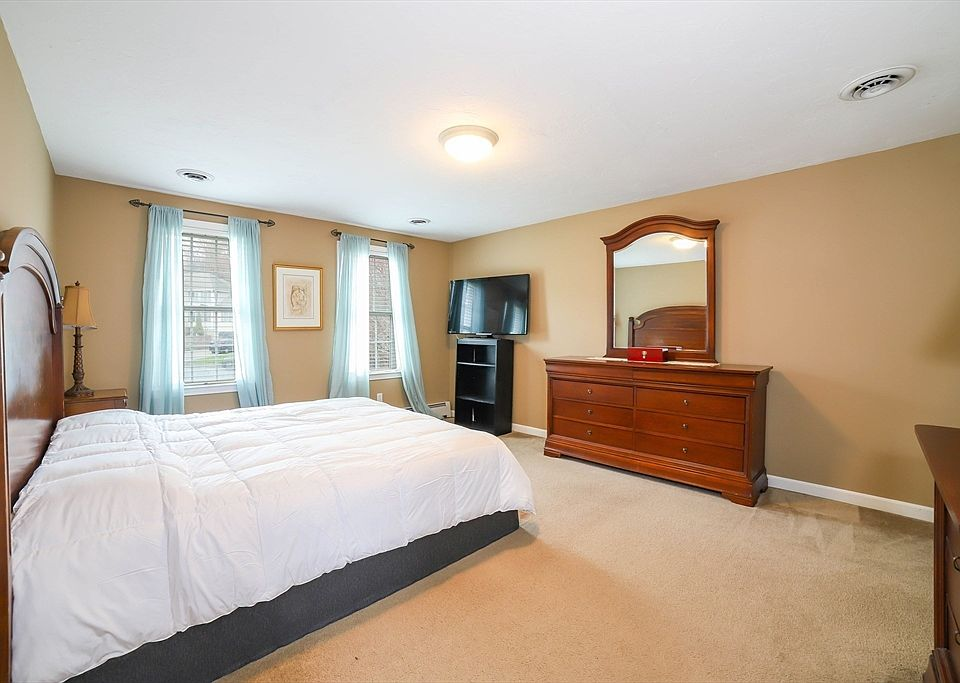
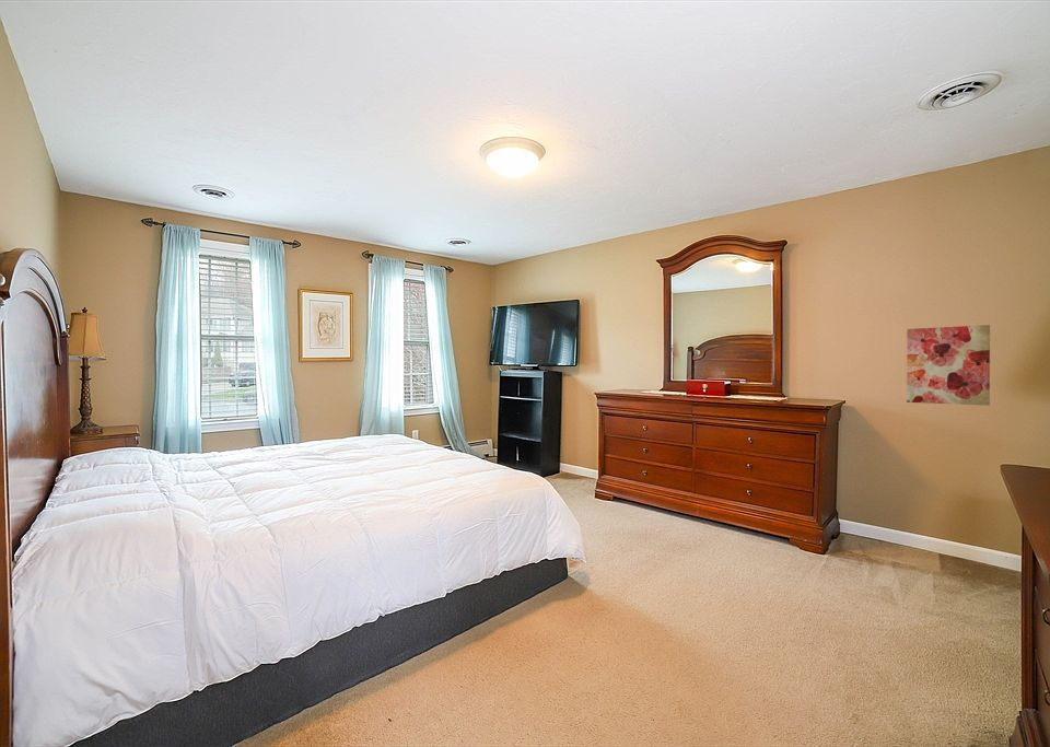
+ wall art (946, 365)
